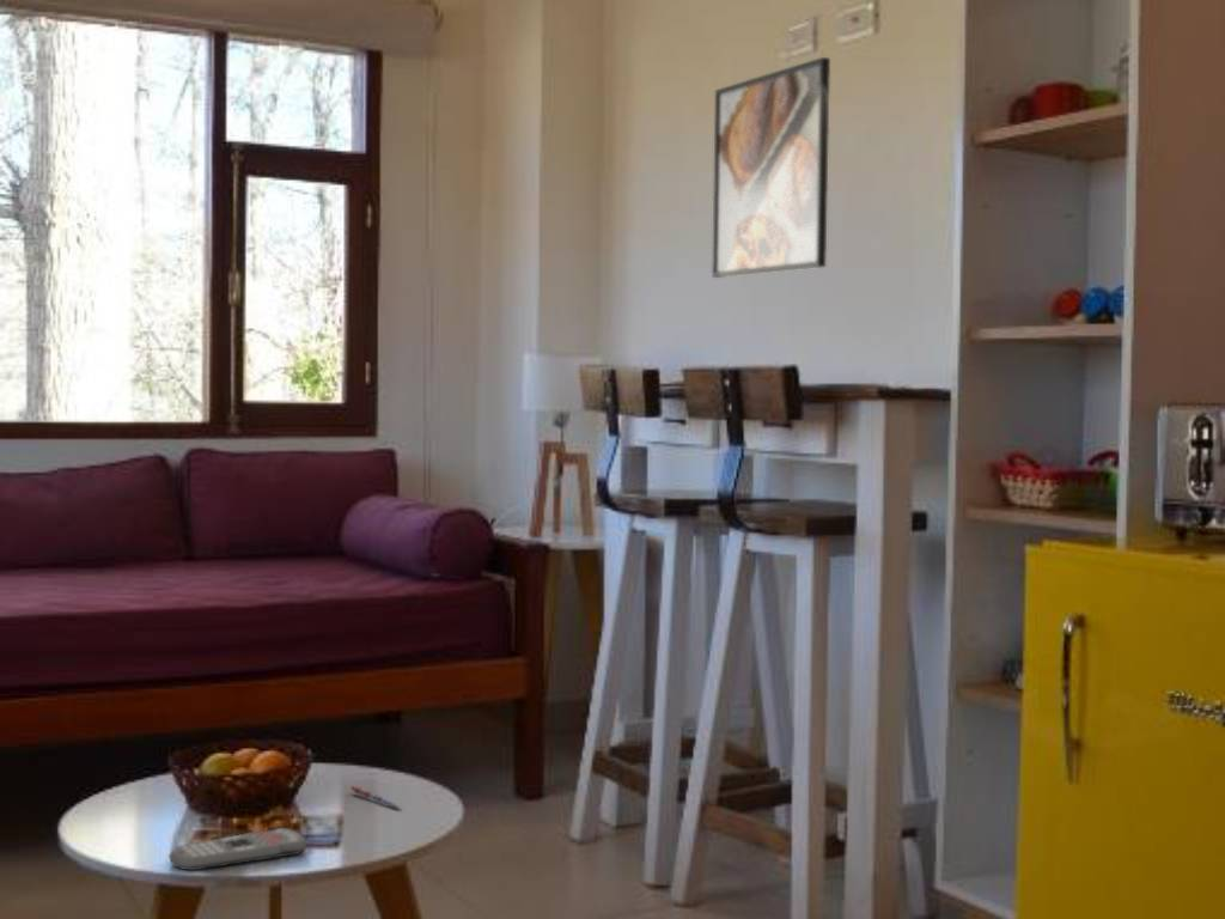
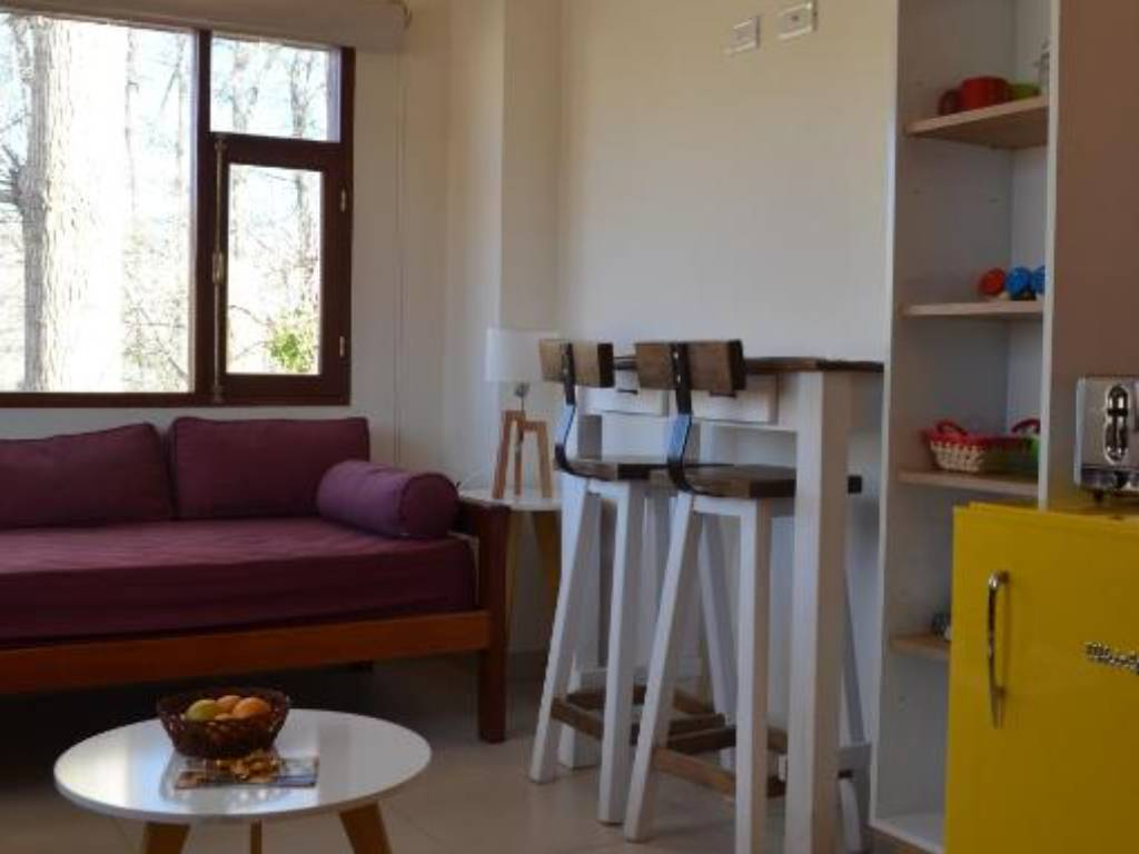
- pen (374, 796)
- remote control (237, 850)
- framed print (767, 174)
